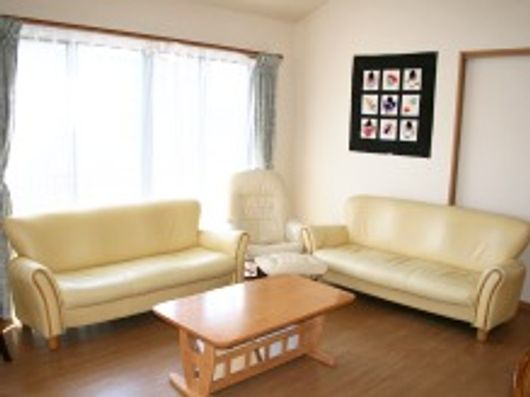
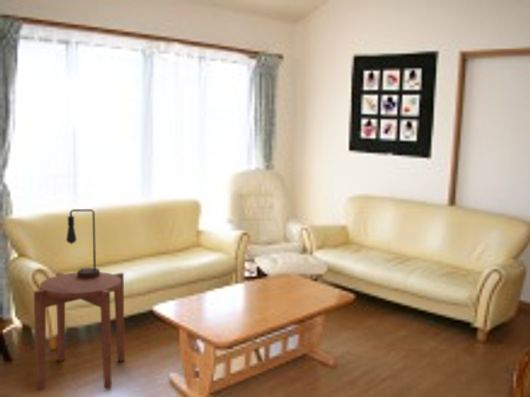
+ side table (64, 328)
+ table lamp (76, 239)
